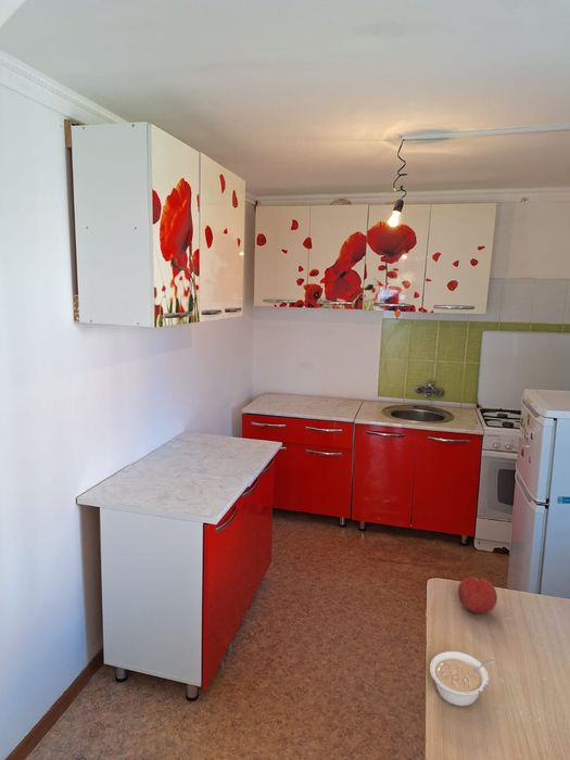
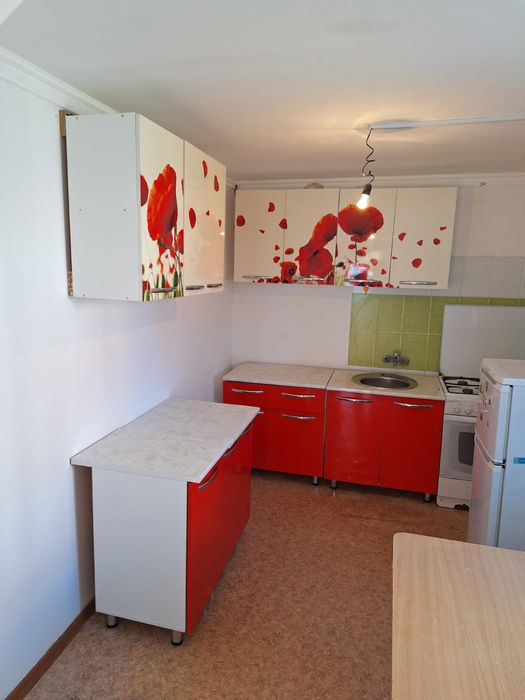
- legume (458, 677)
- fruit (477, 593)
